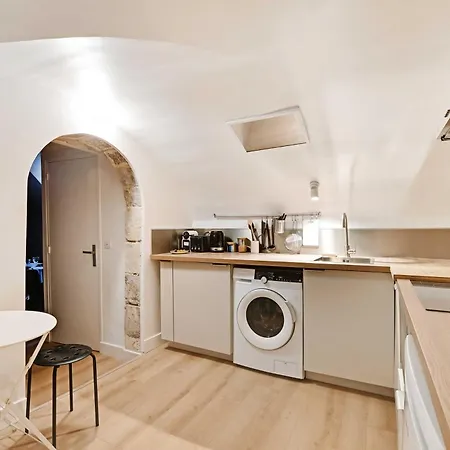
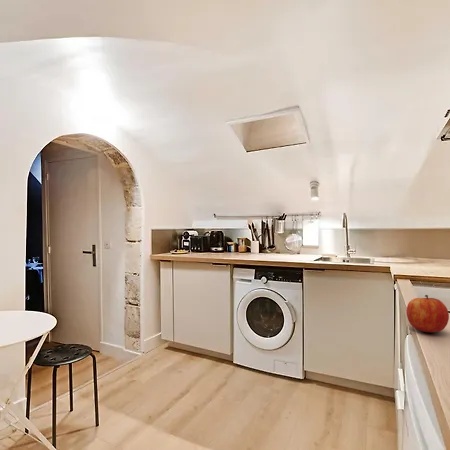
+ apple (426, 312)
